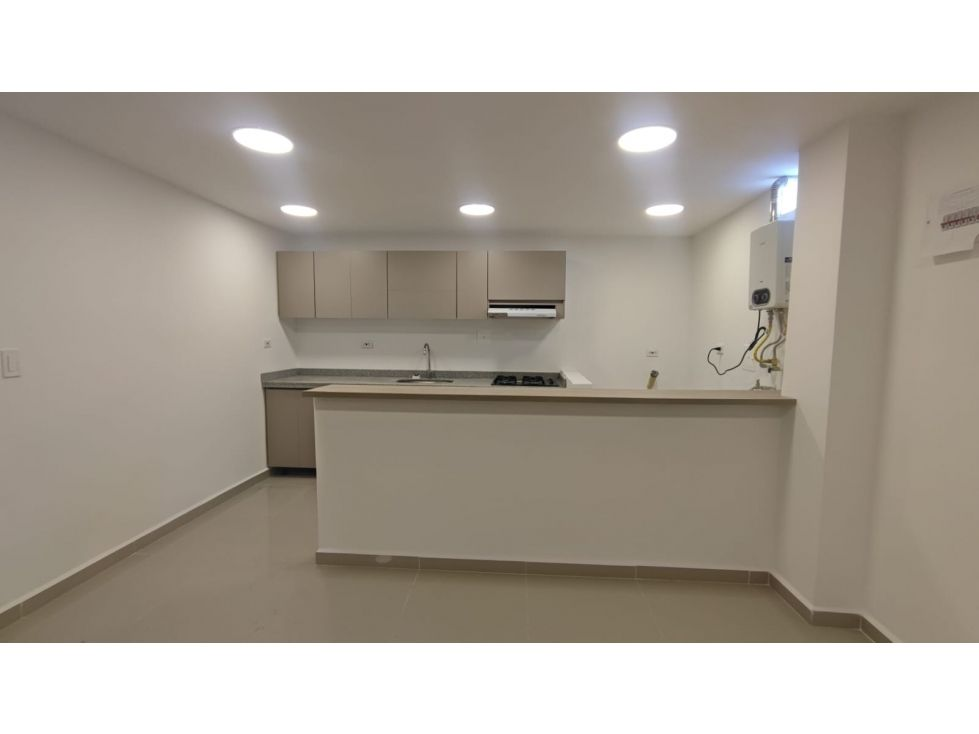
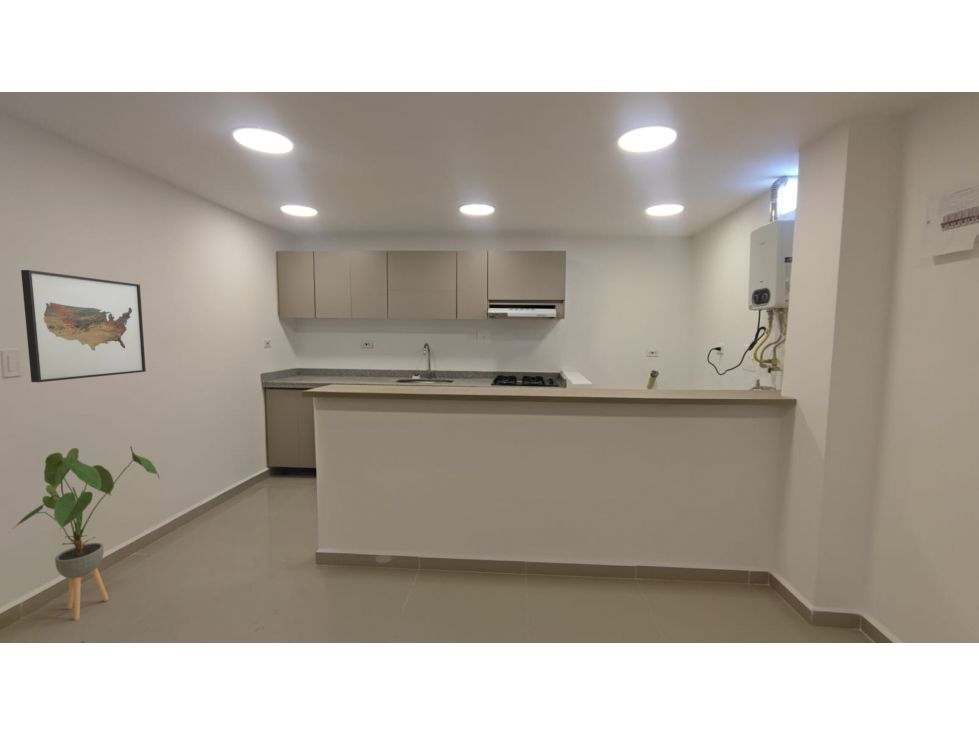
+ wall art (91, 327)
+ house plant (83, 527)
